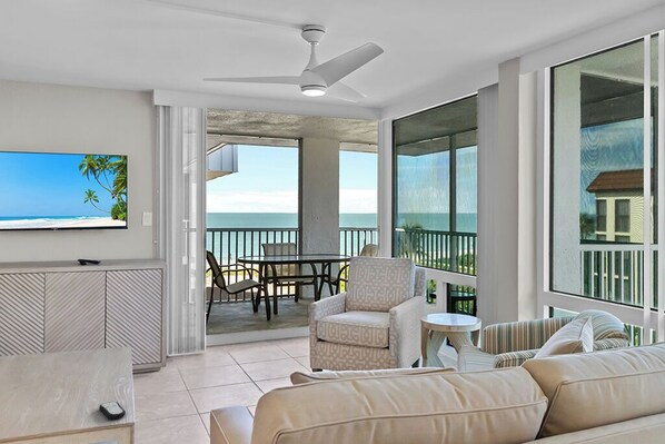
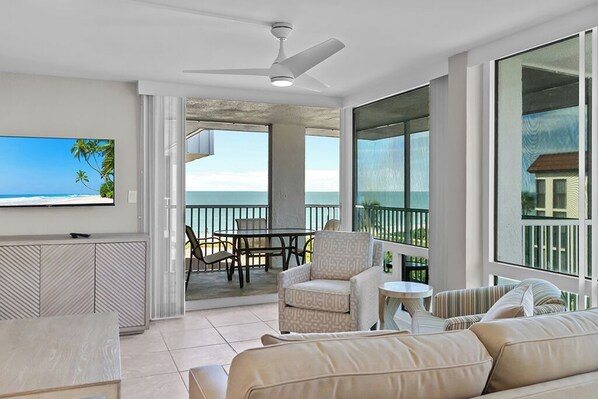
- remote control (112, 410)
